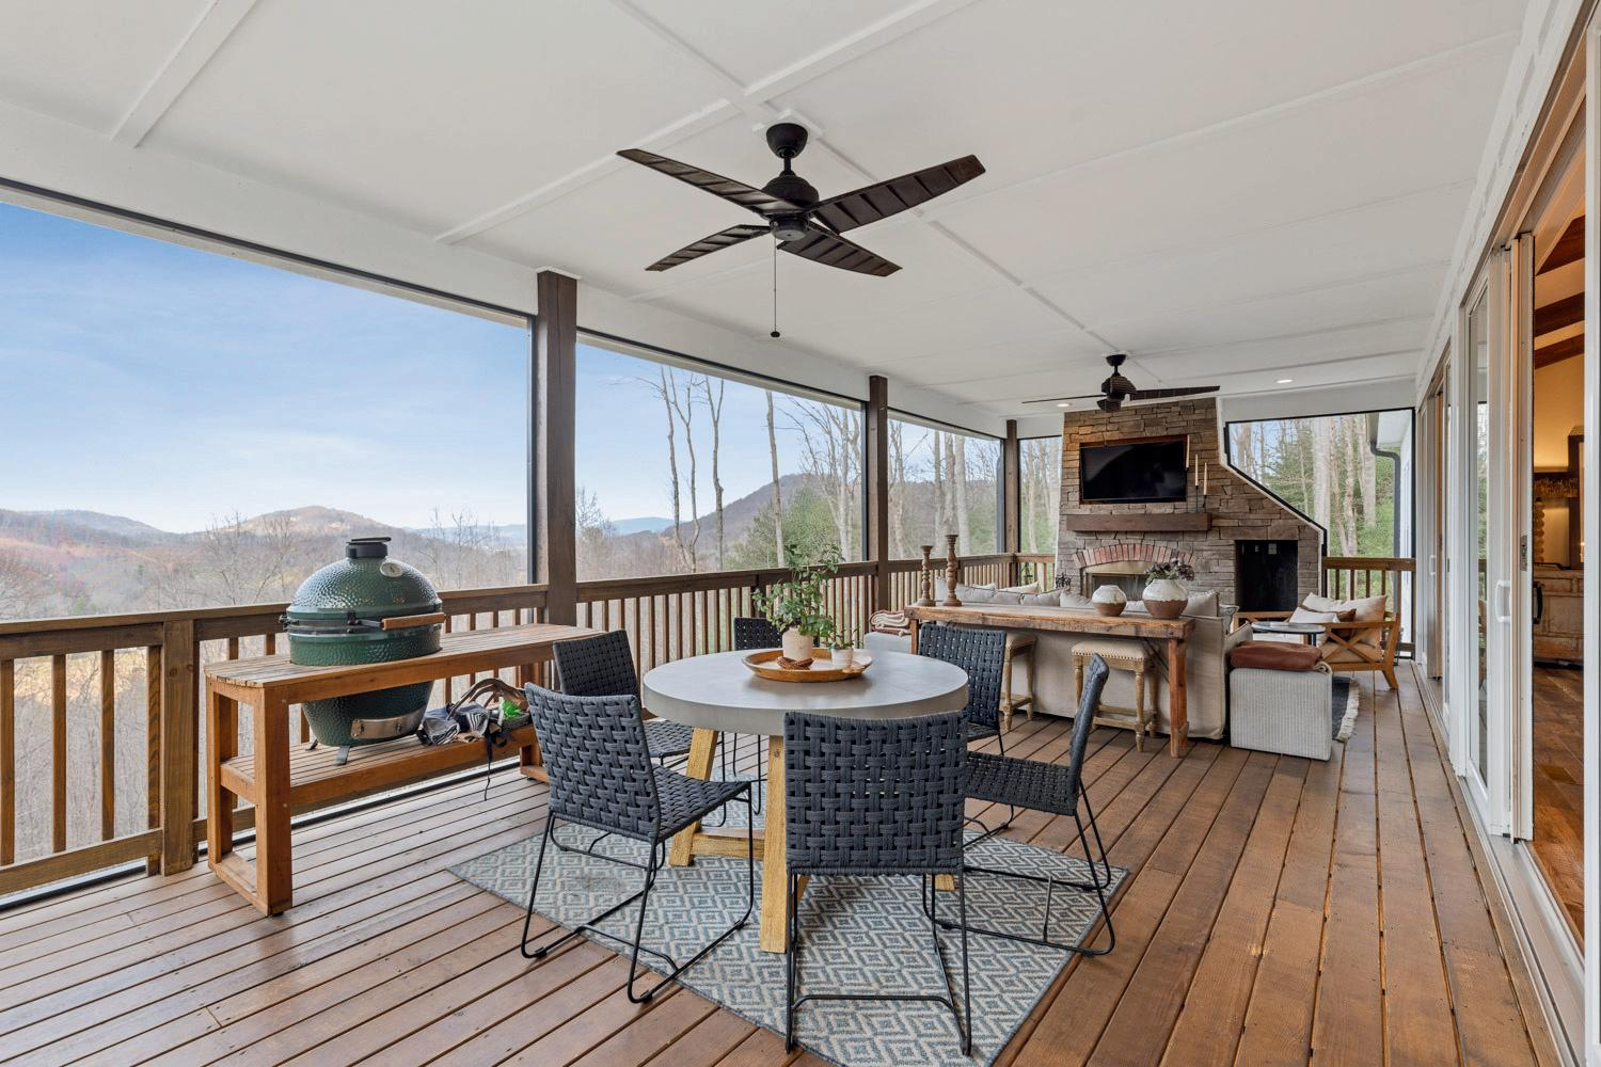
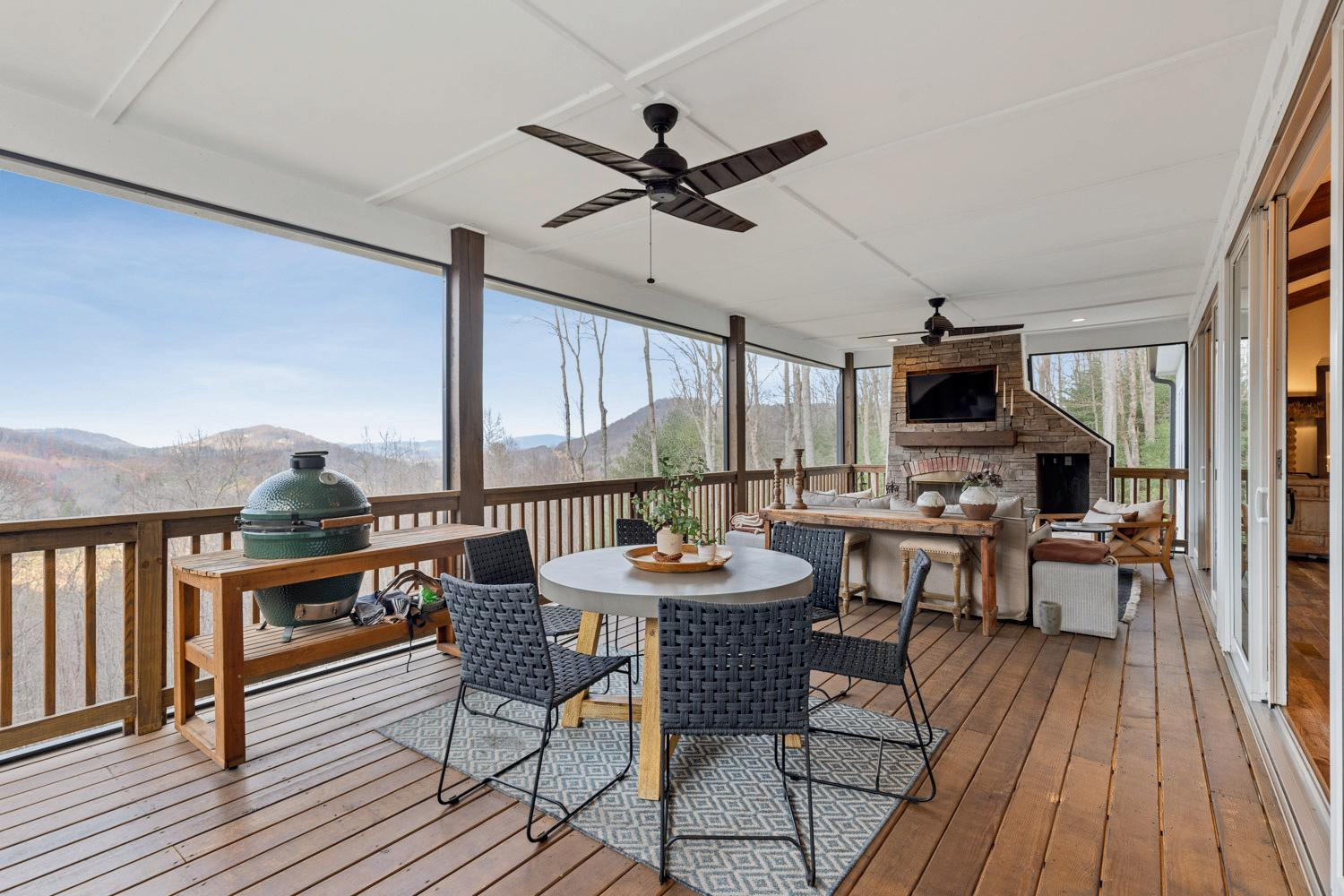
+ plant pot (1049, 617)
